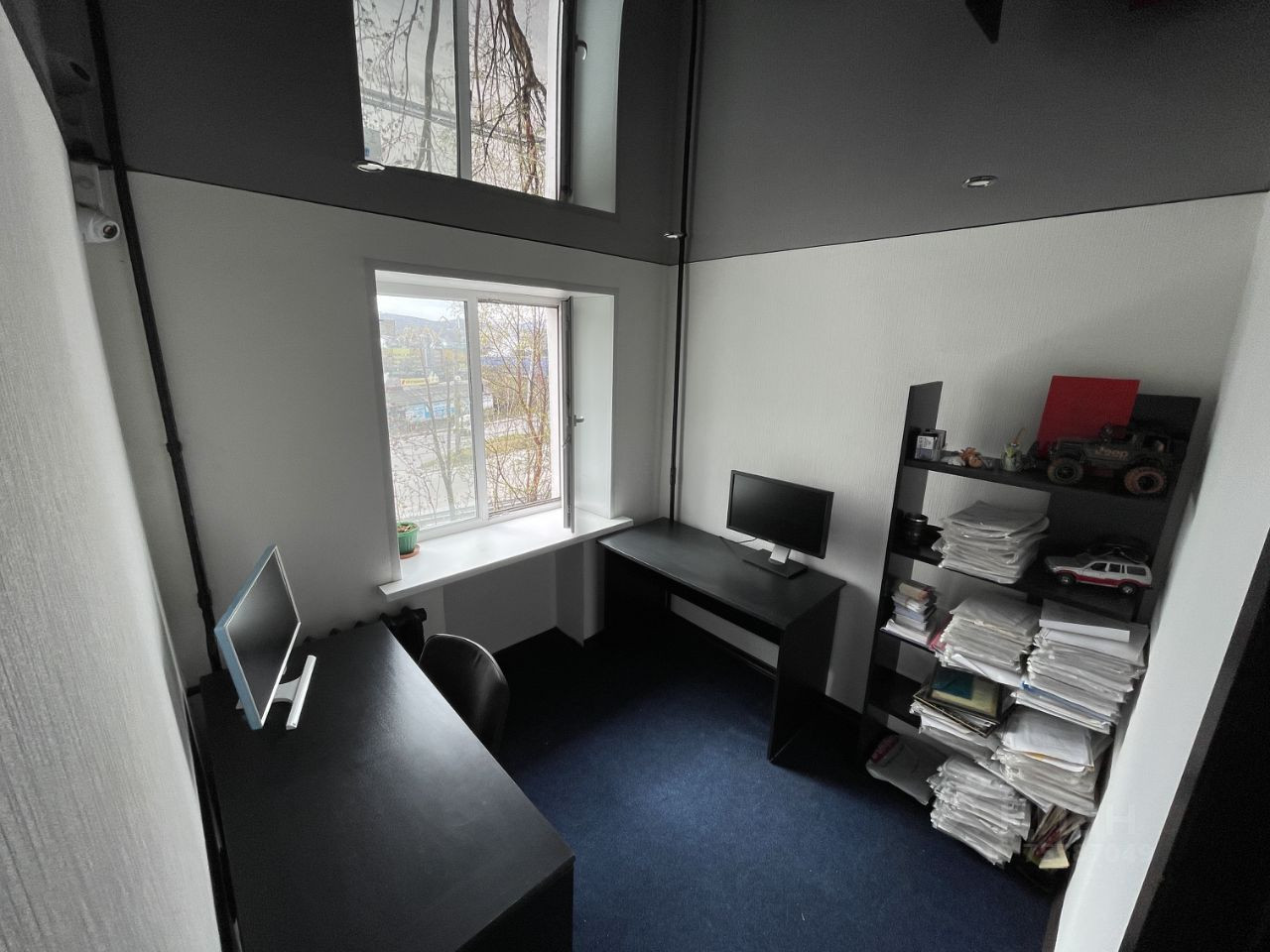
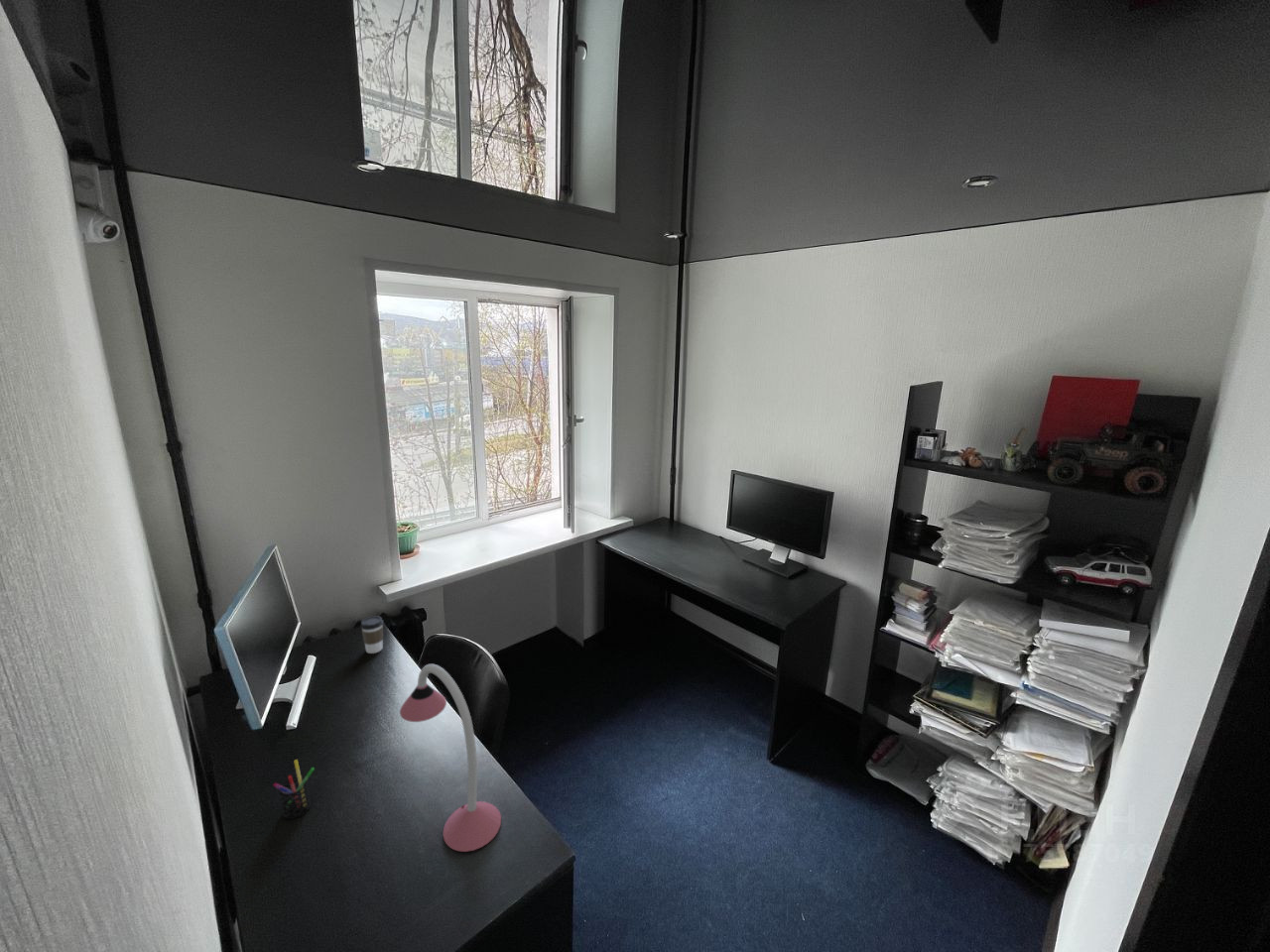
+ coffee cup (373, 635)
+ desk lamp (465, 742)
+ pen holder (297, 788)
